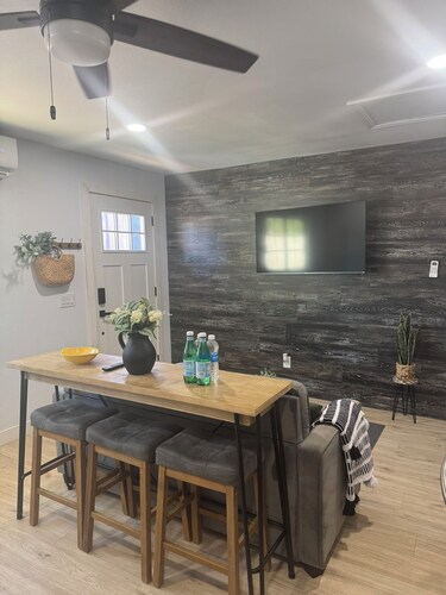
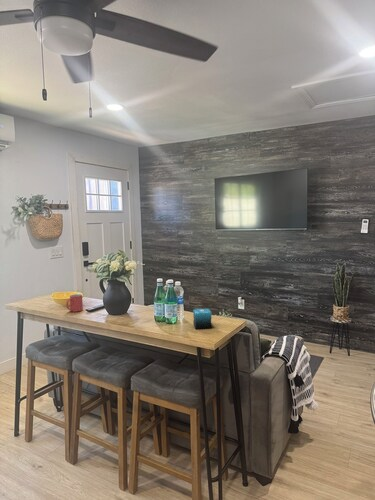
+ candle (202, 315)
+ mug (74, 303)
